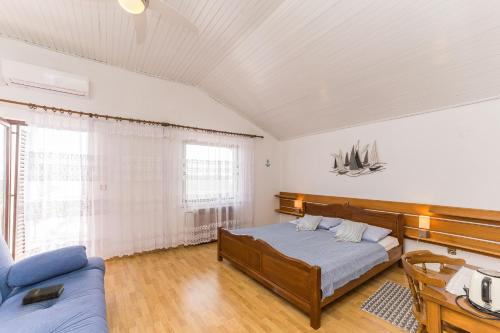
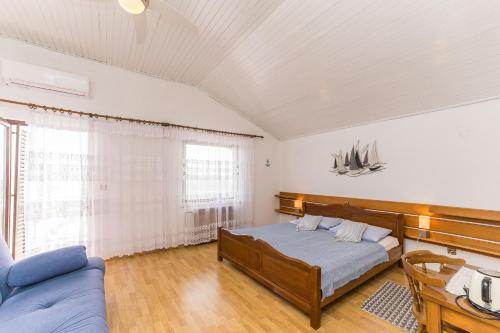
- hardback book (44, 293)
